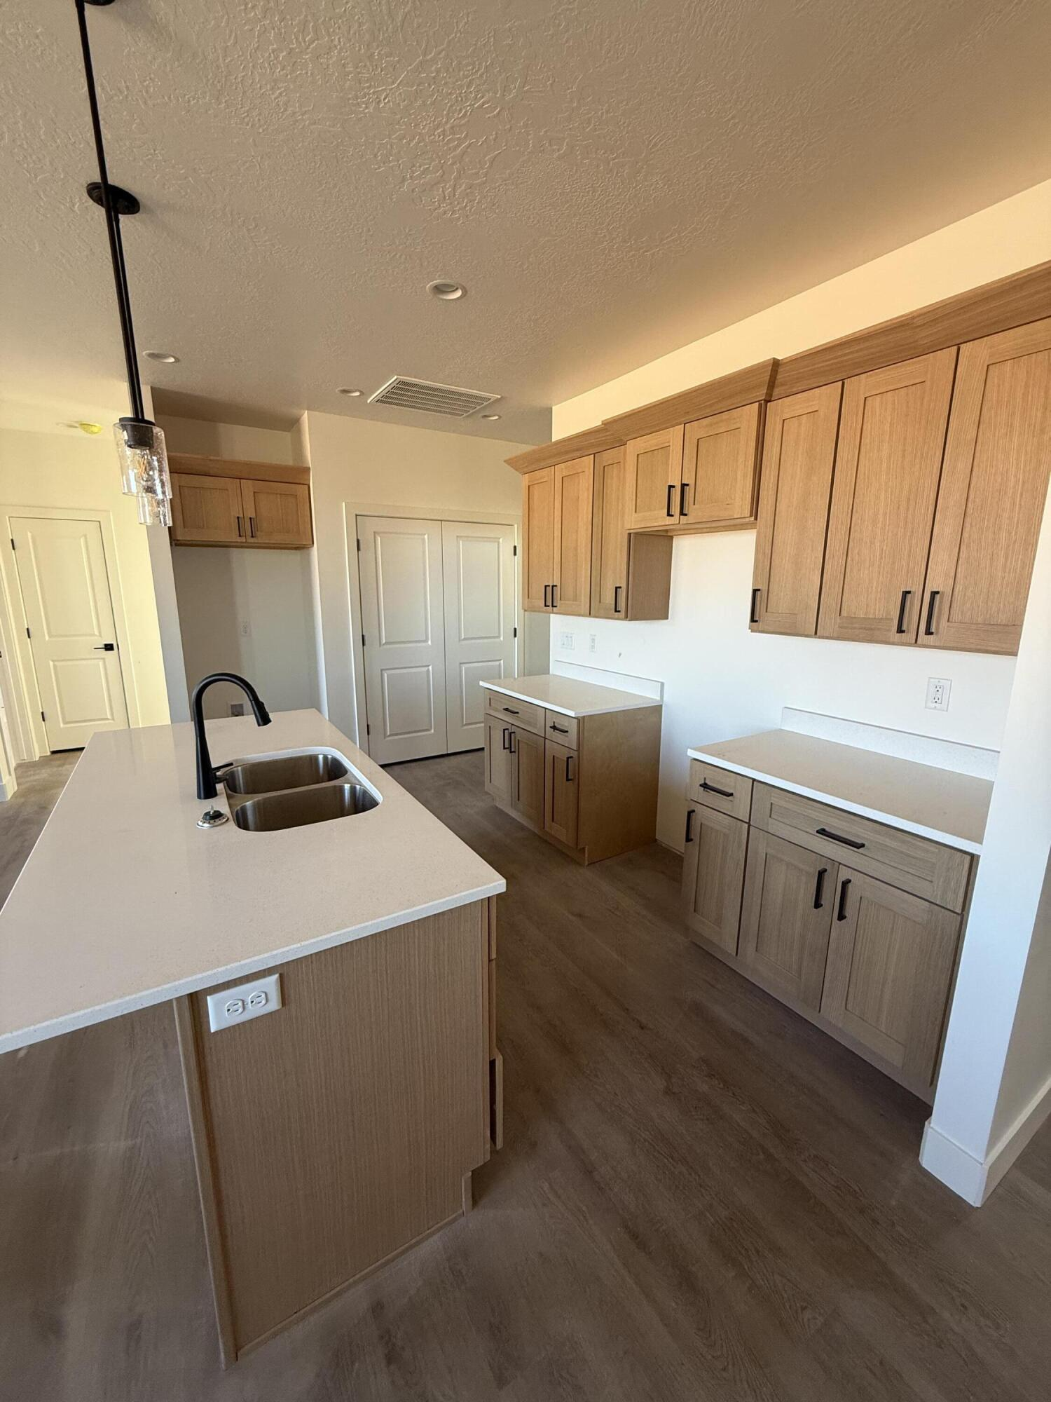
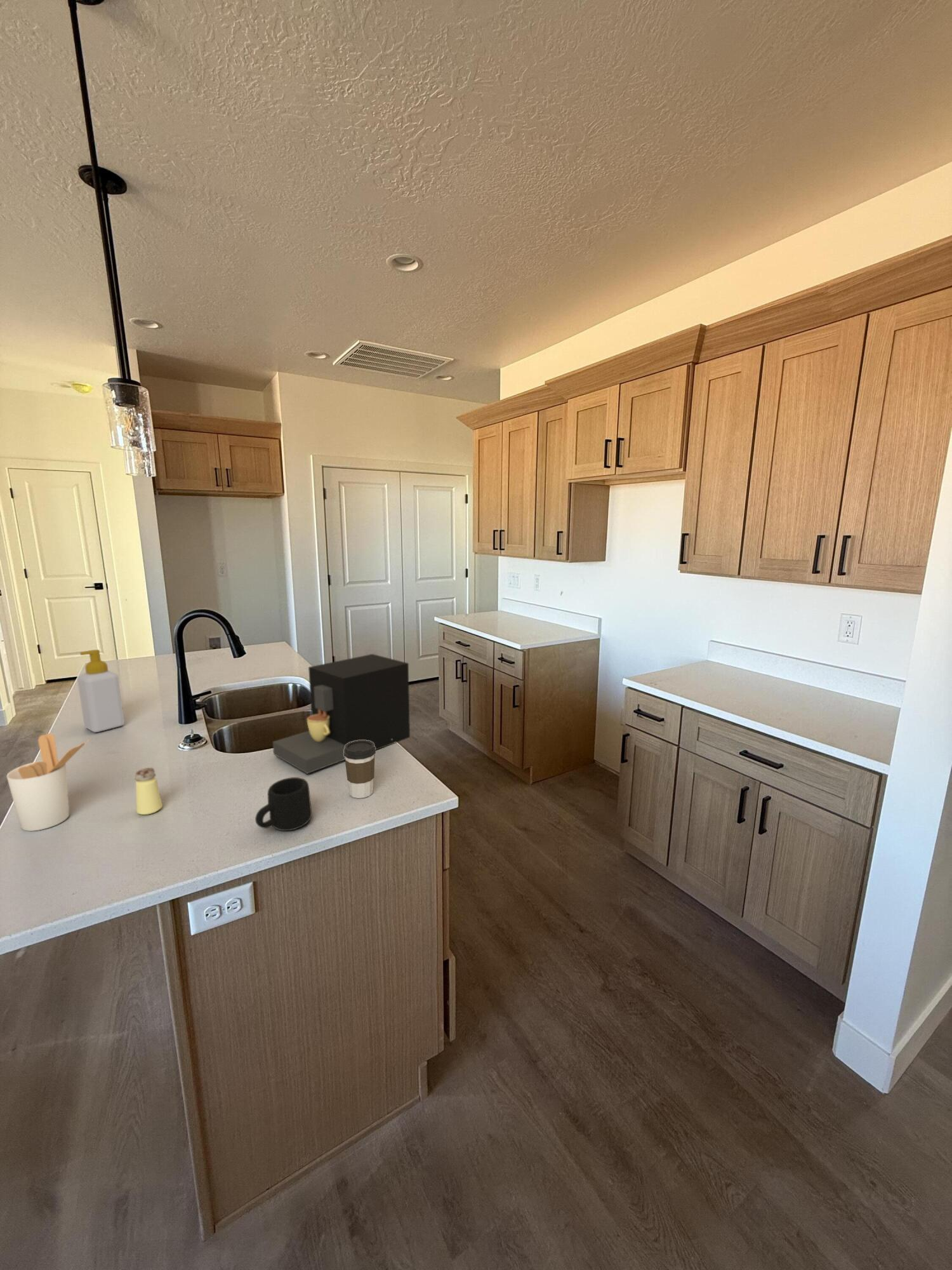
+ coffee maker (343, 708)
+ mug (283, 807)
+ soap bottle (99, 689)
+ saltshaker (147, 790)
+ utensil holder (53, 780)
+ coffee cup (360, 769)
